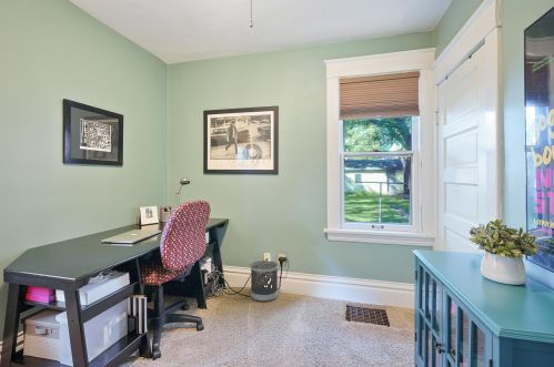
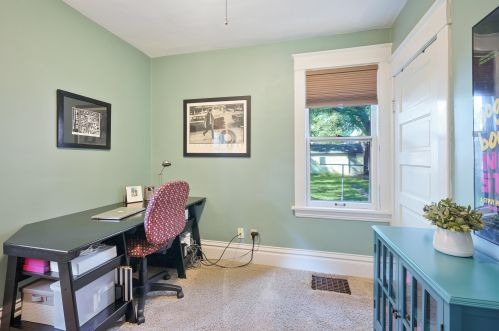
- wastebasket (264, 279)
